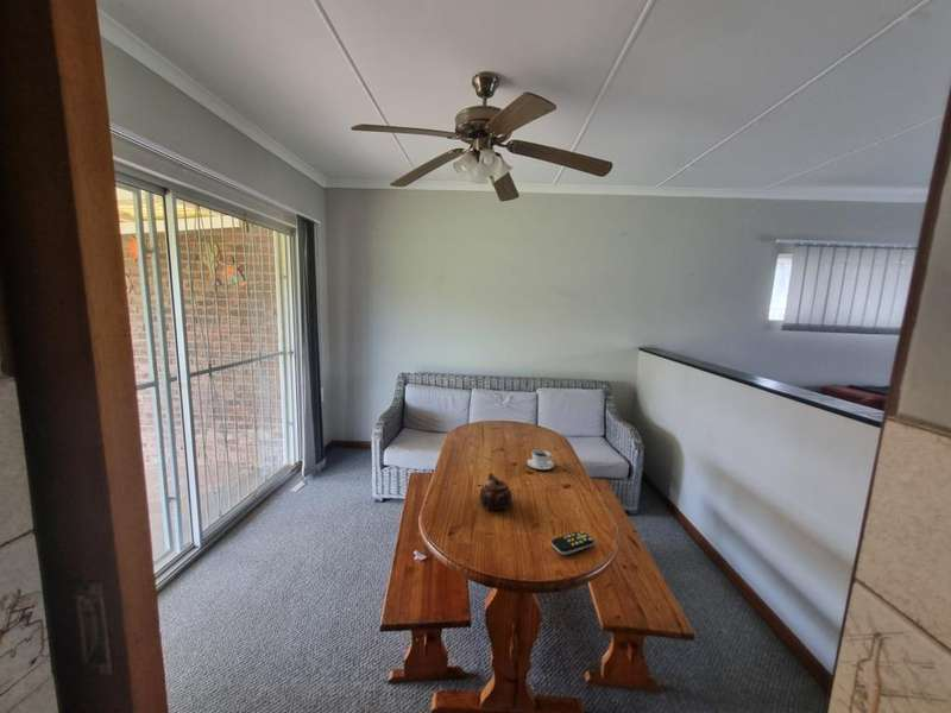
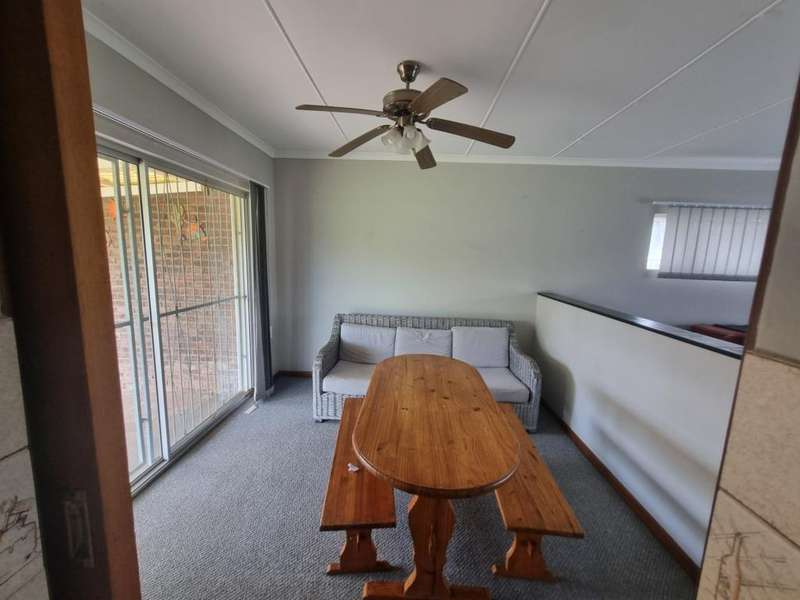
- remote control (572, 542)
- teapot (495, 490)
- teacup (540, 459)
